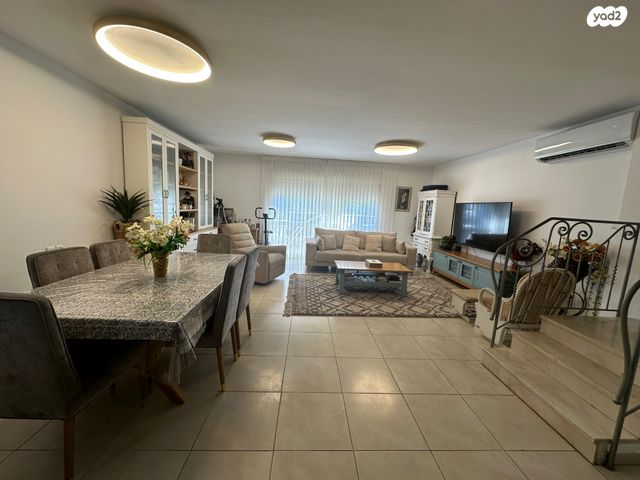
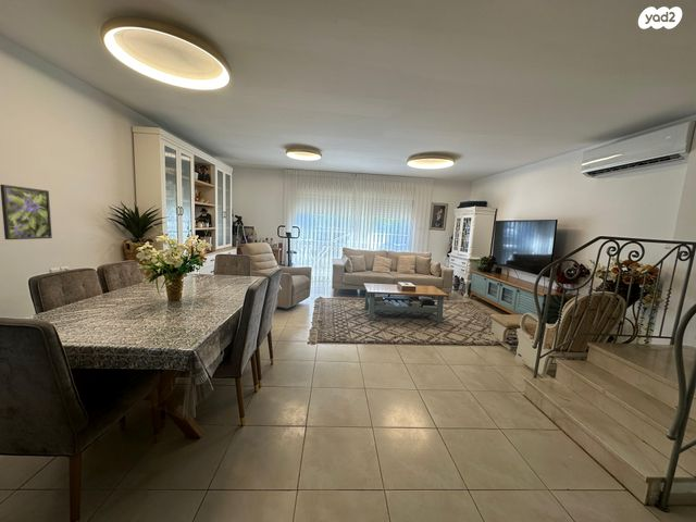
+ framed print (27, 213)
